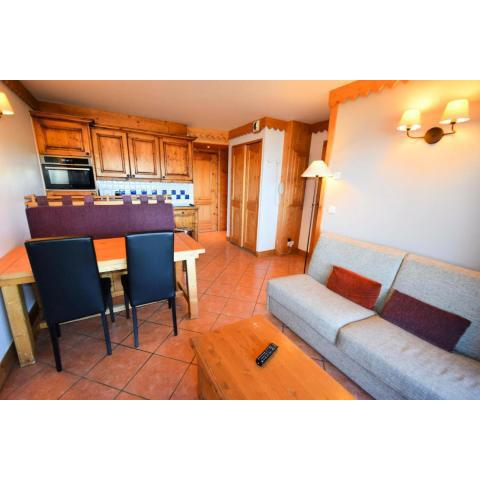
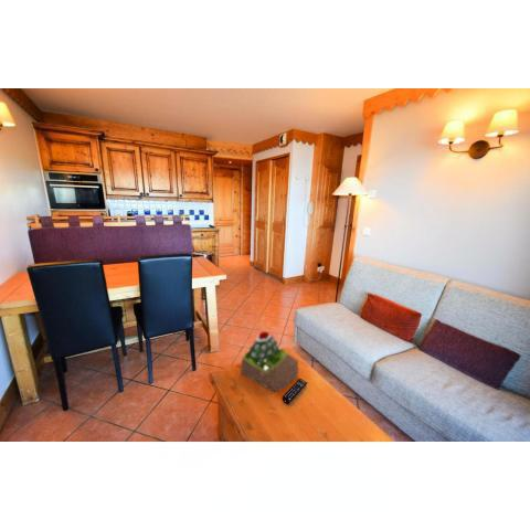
+ succulent plant (271, 356)
